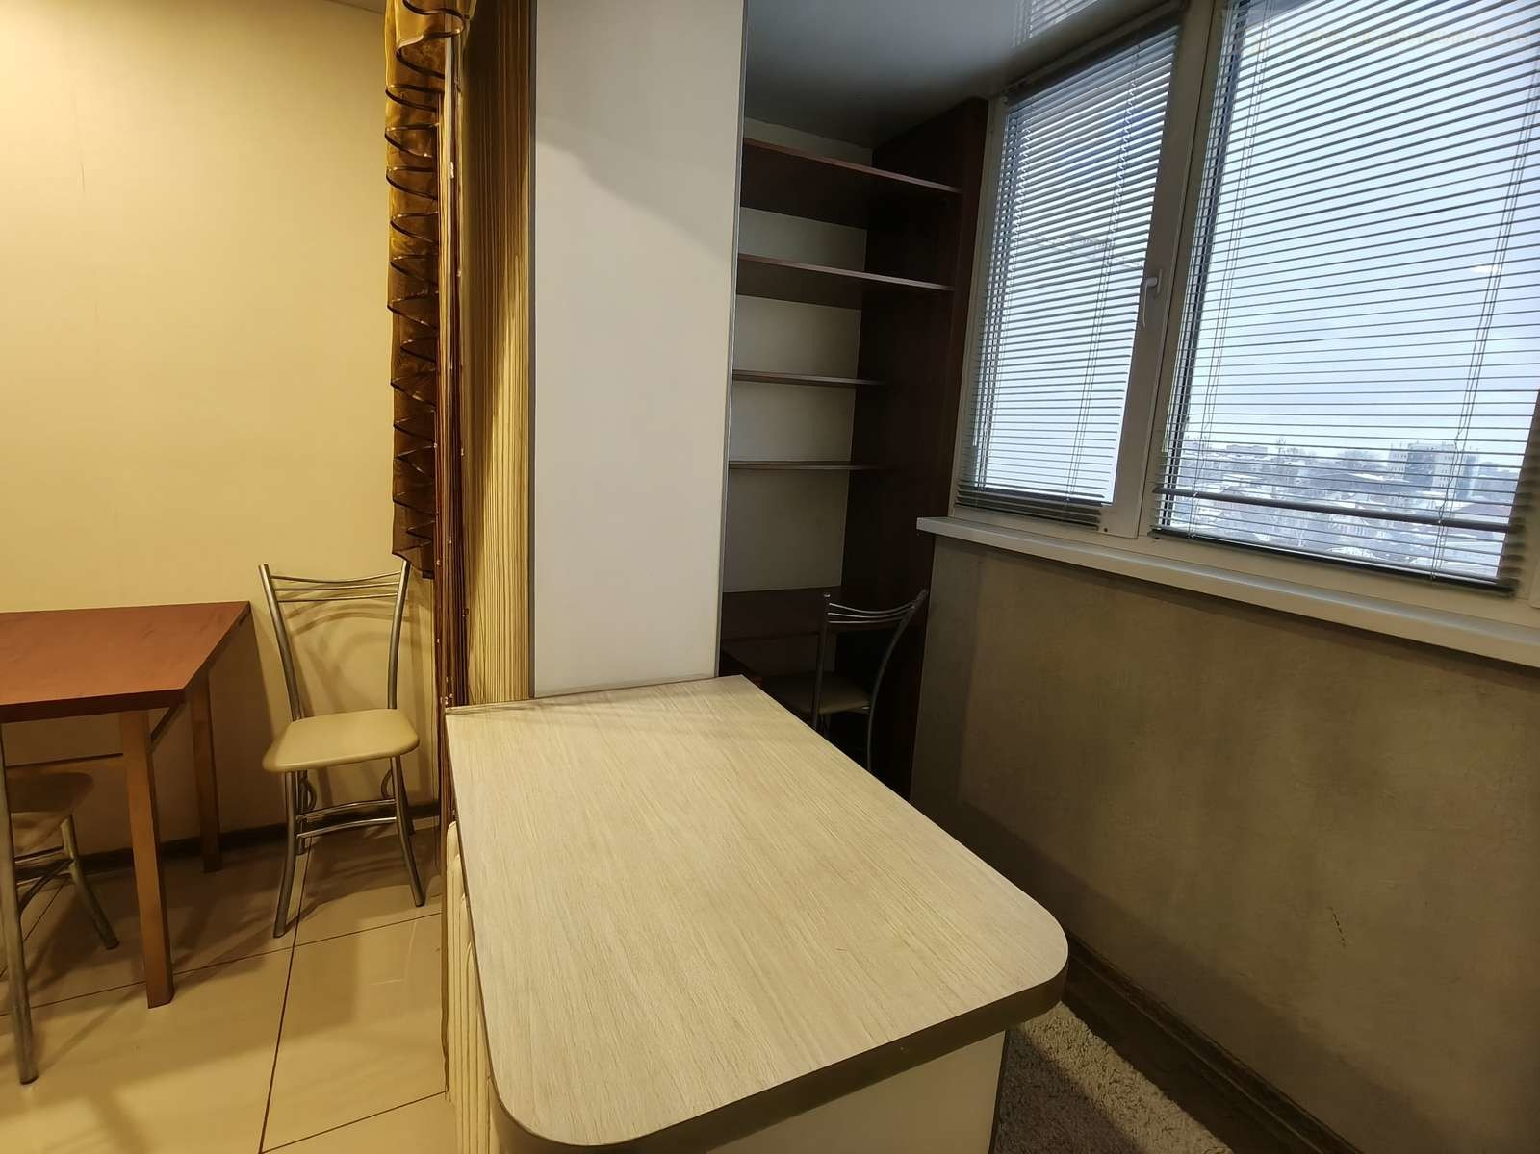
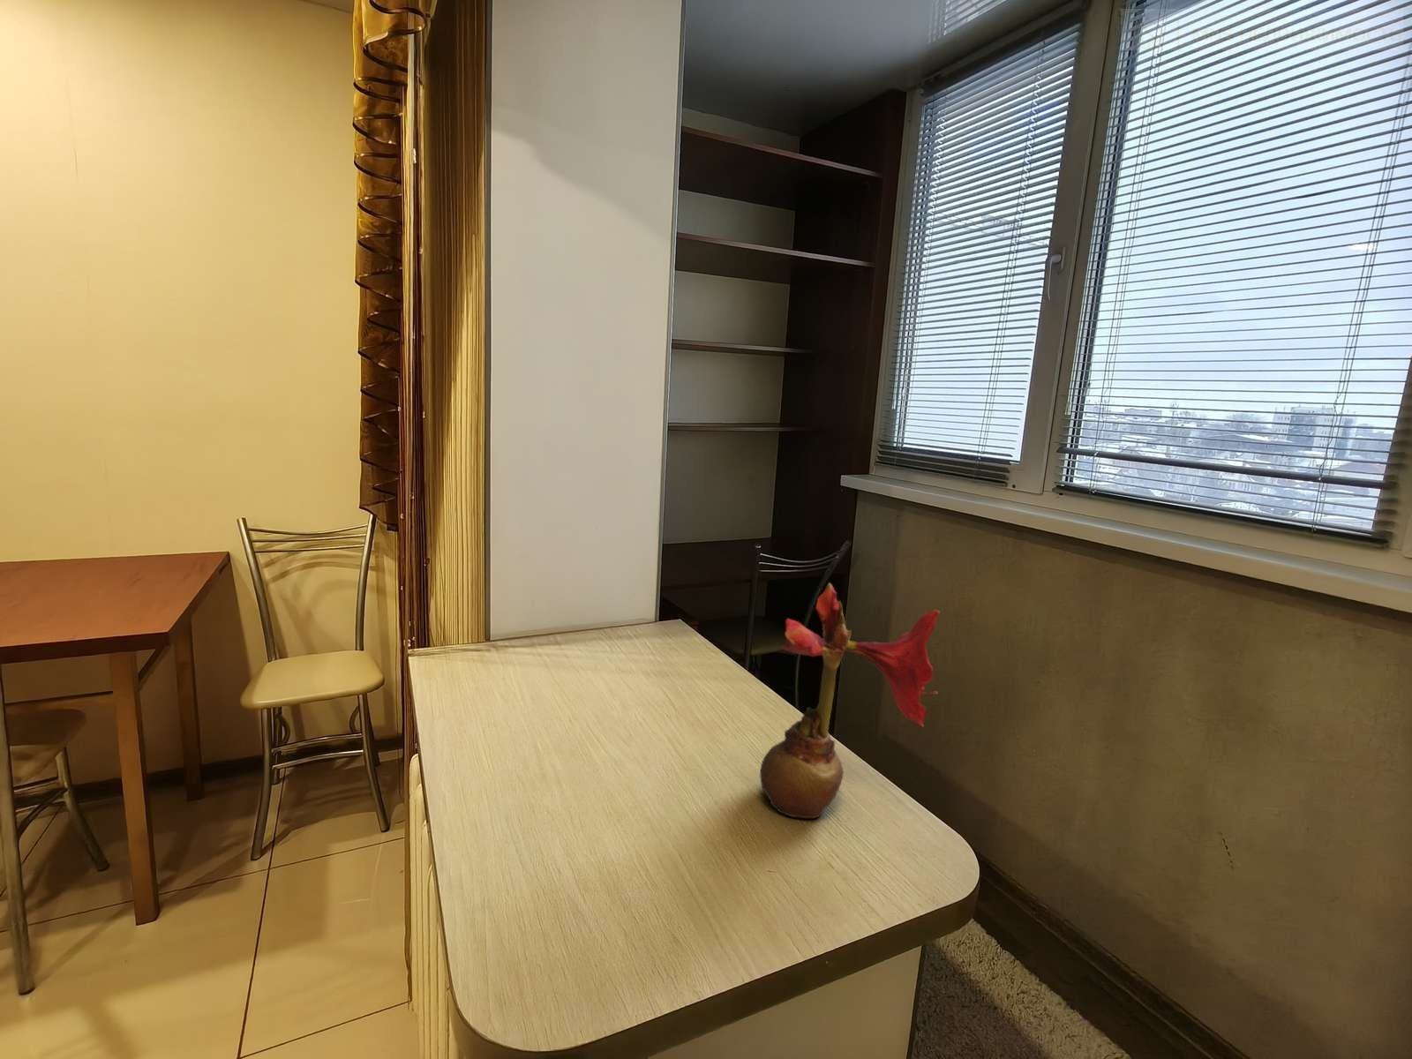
+ flower (833, 700)
